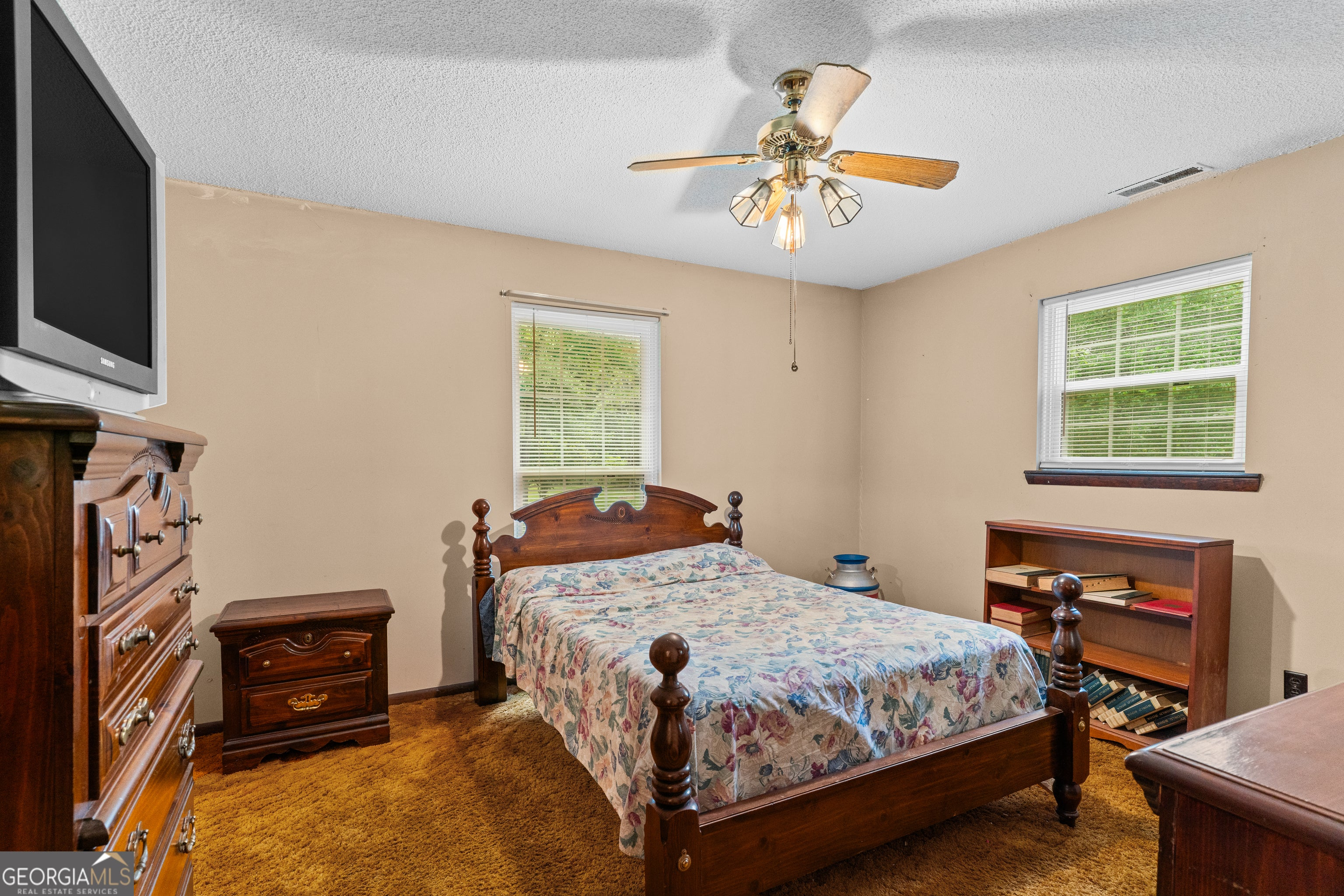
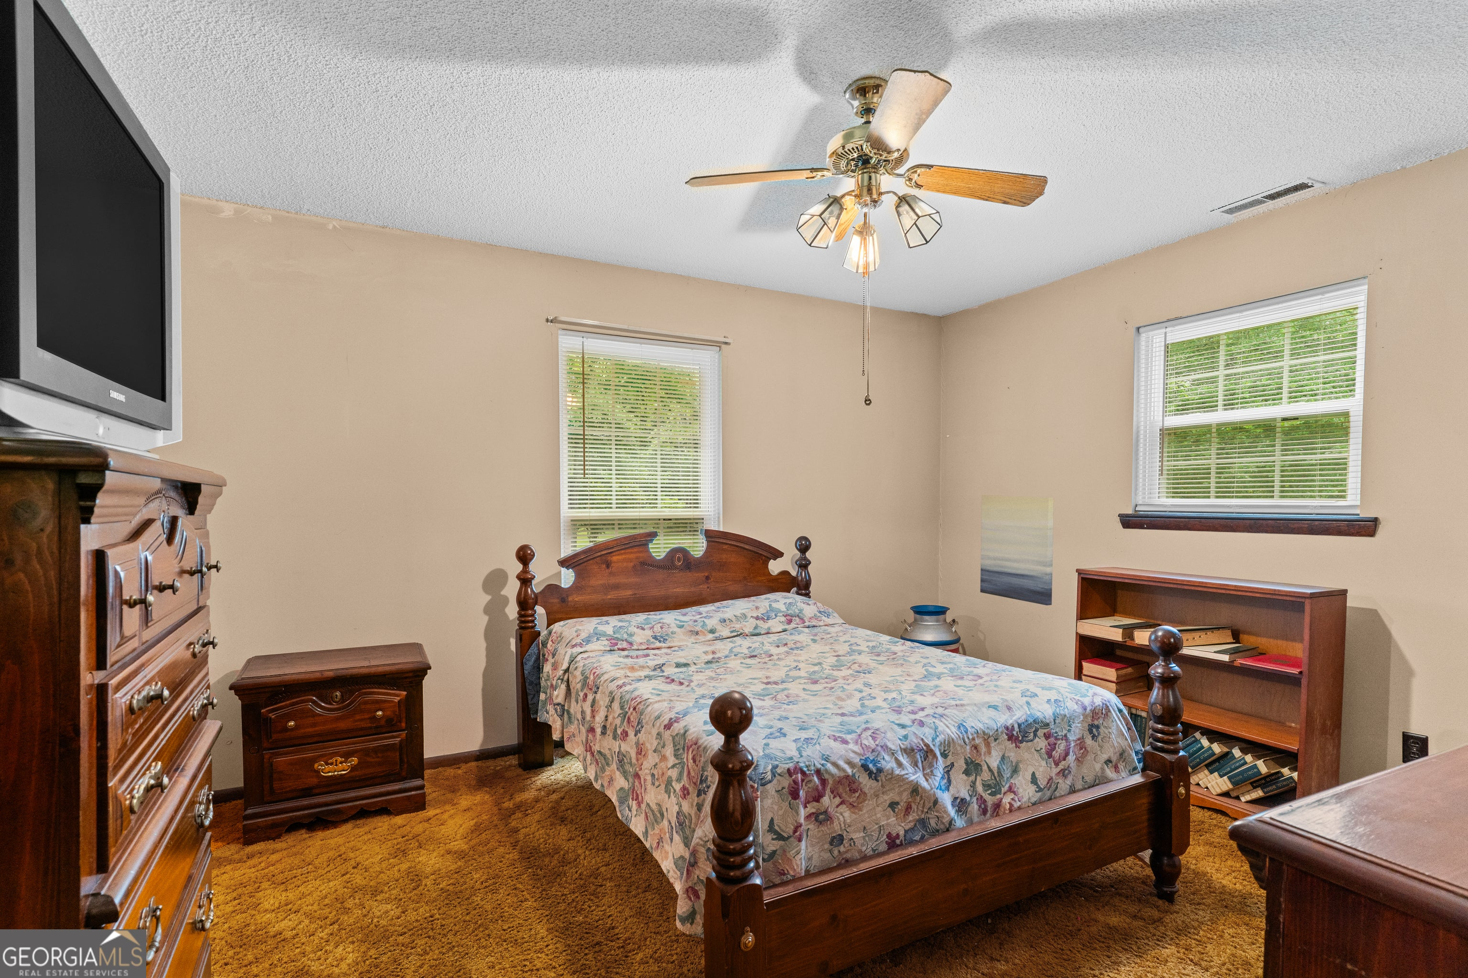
+ wall art (1015, 548)
